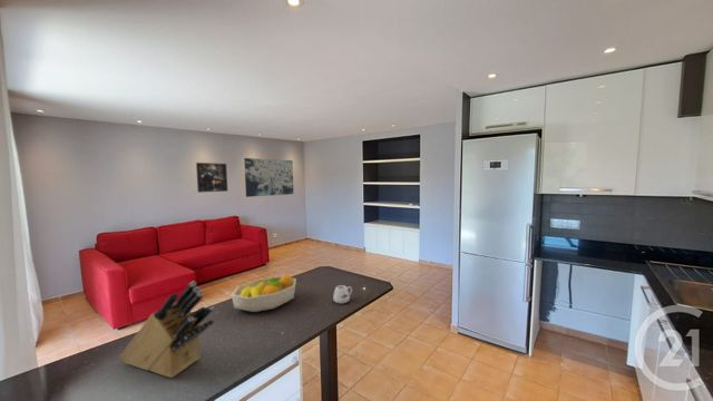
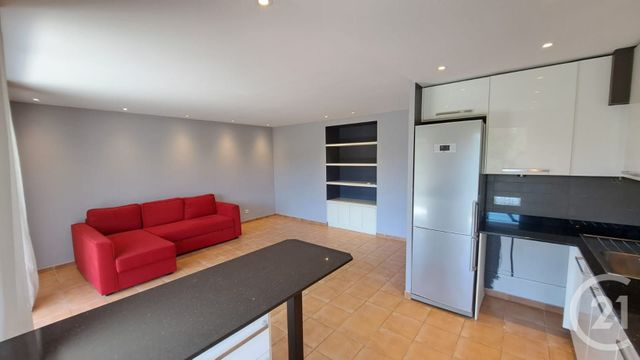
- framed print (212, 177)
- fruit bowl (266, 291)
- mug (343, 293)
- knife block (166, 322)
- wall art (271, 177)
